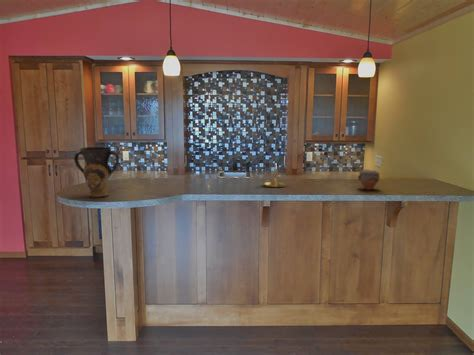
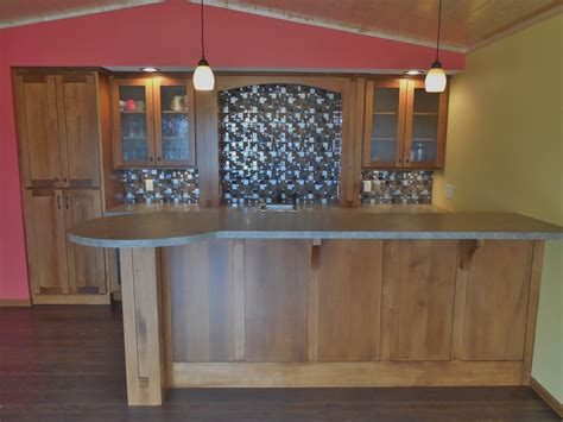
- candle holder (274, 174)
- jar (369, 179)
- vase (97, 172)
